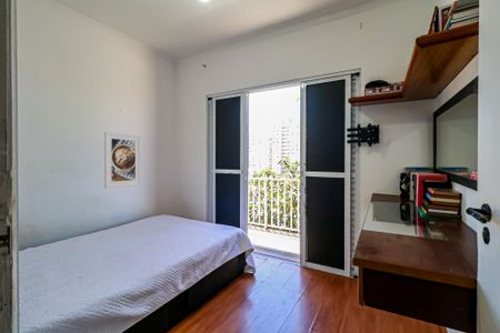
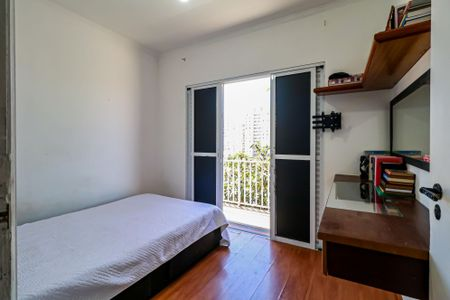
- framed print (123, 160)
